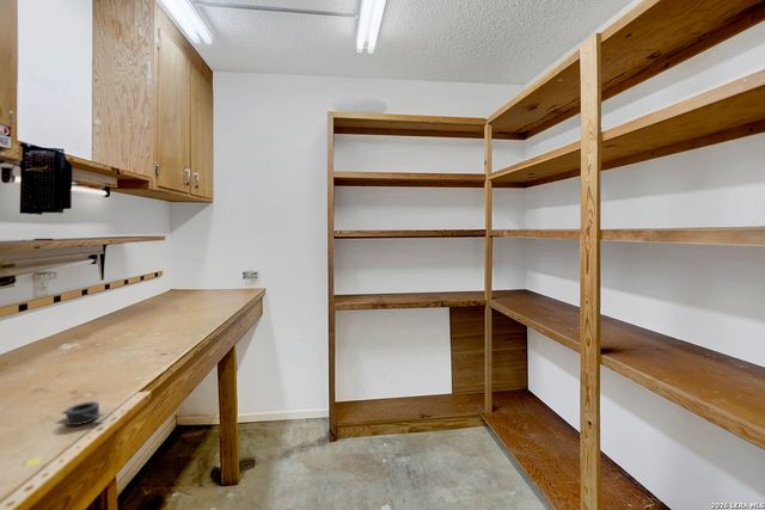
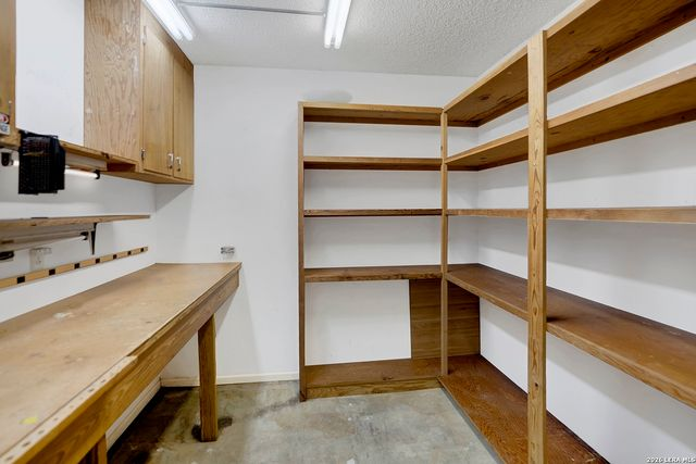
- duct tape (82, 413)
